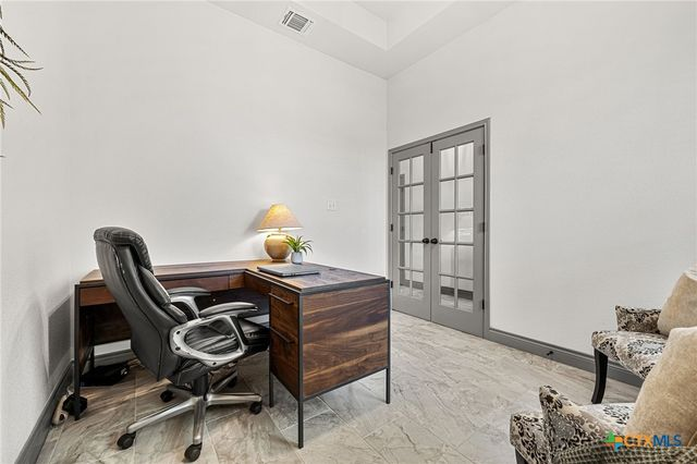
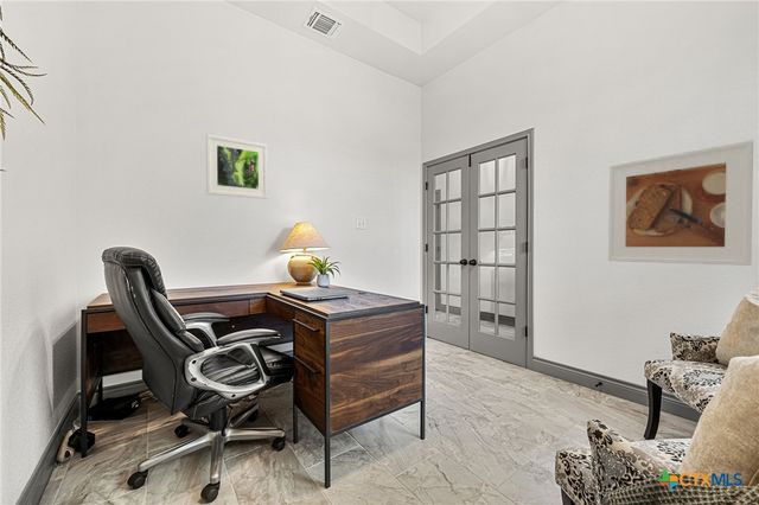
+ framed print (237, 167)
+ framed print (671, 209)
